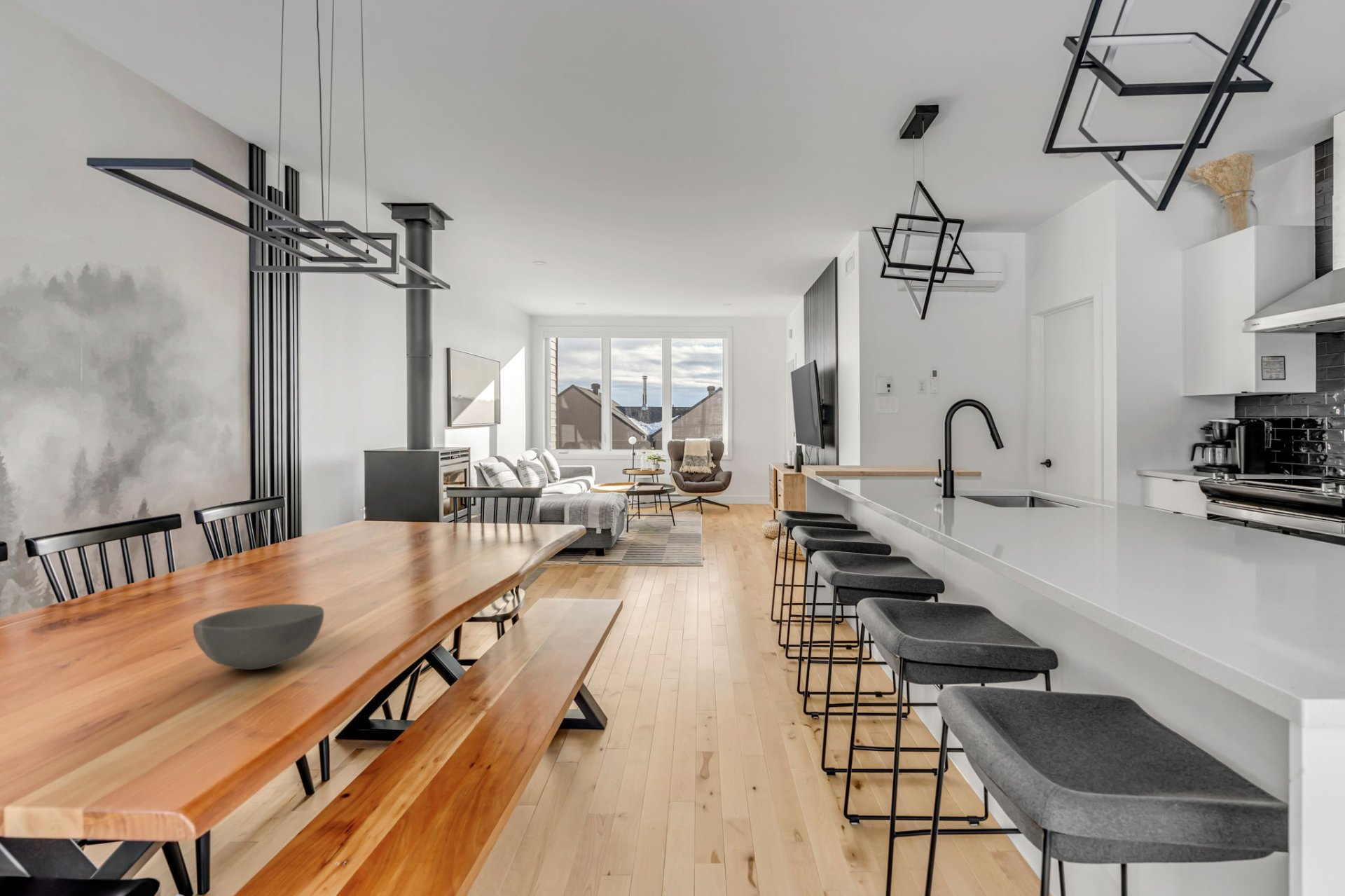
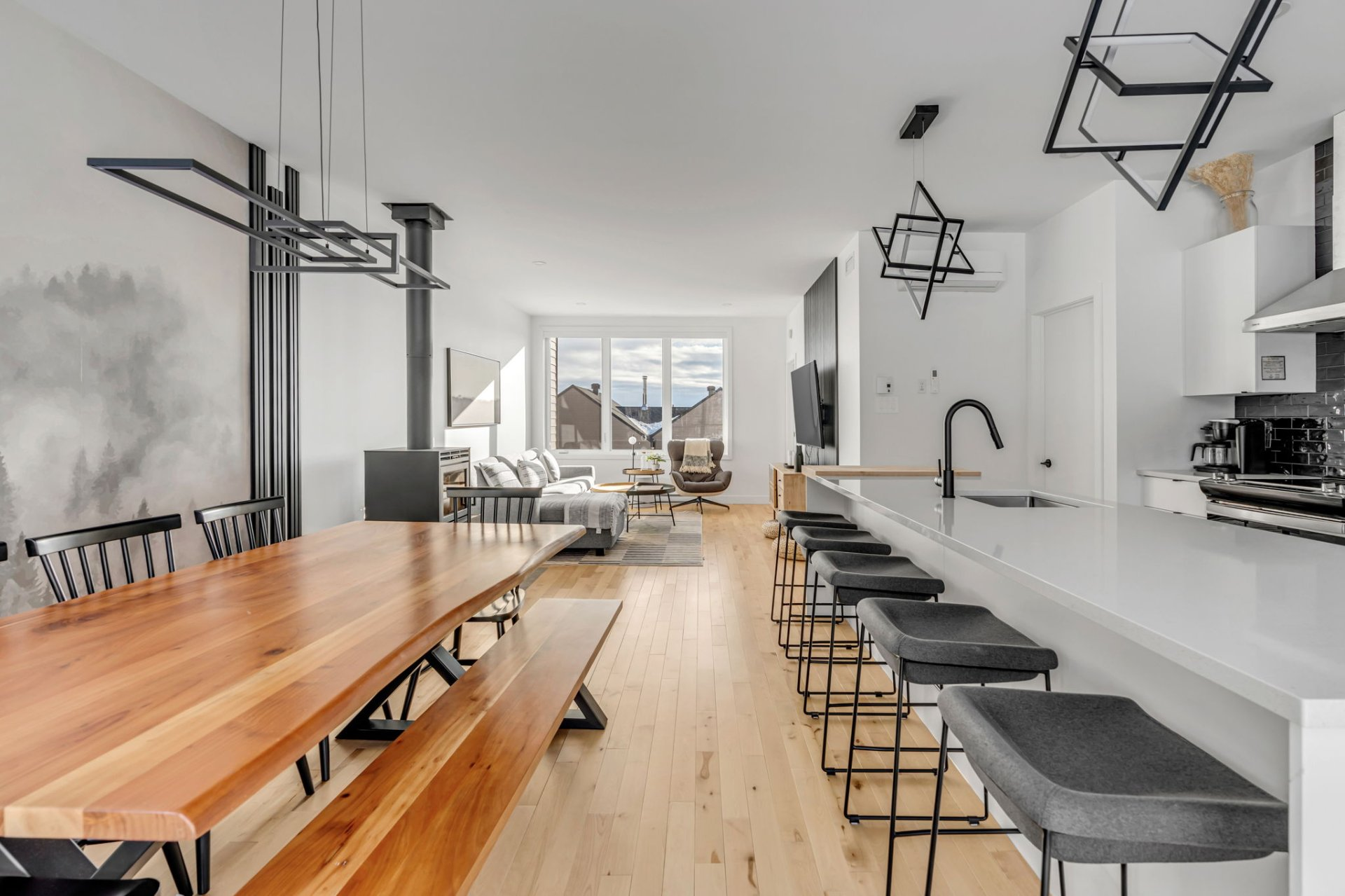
- bowl (261, 639)
